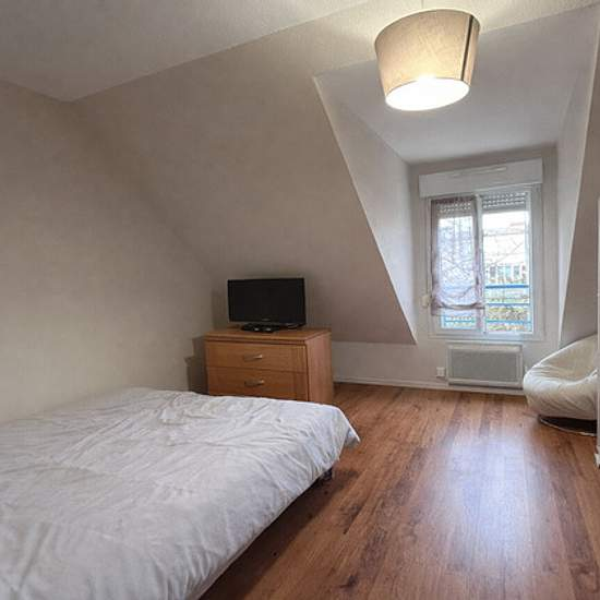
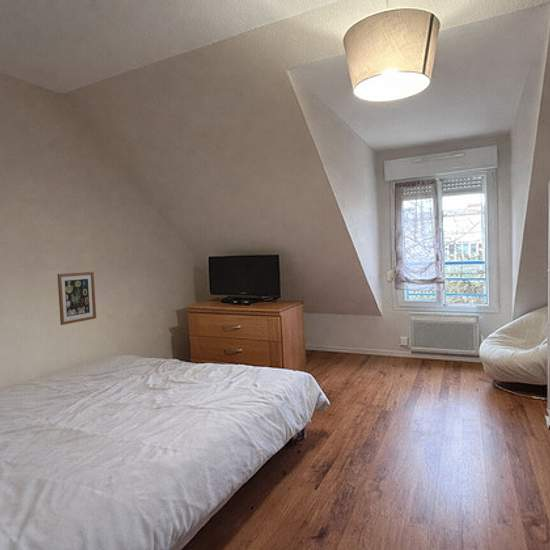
+ wall art (77, 297)
